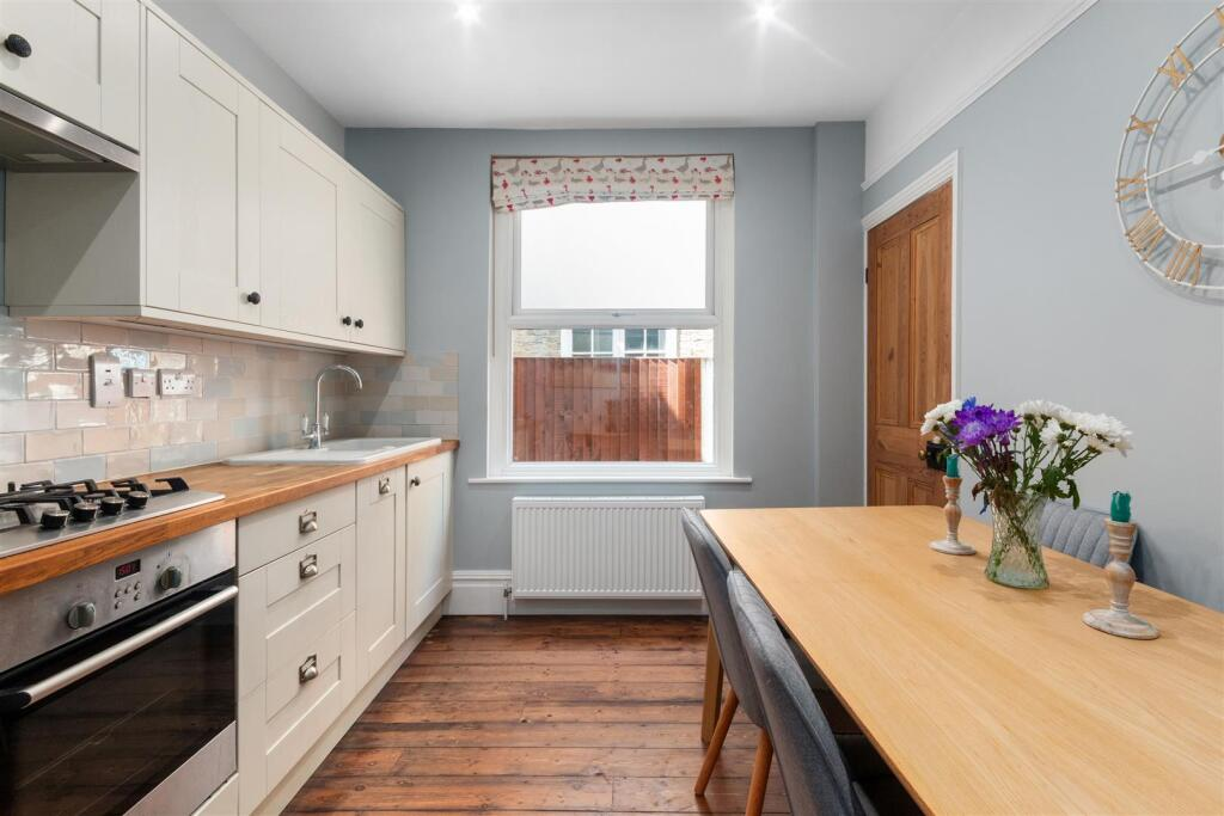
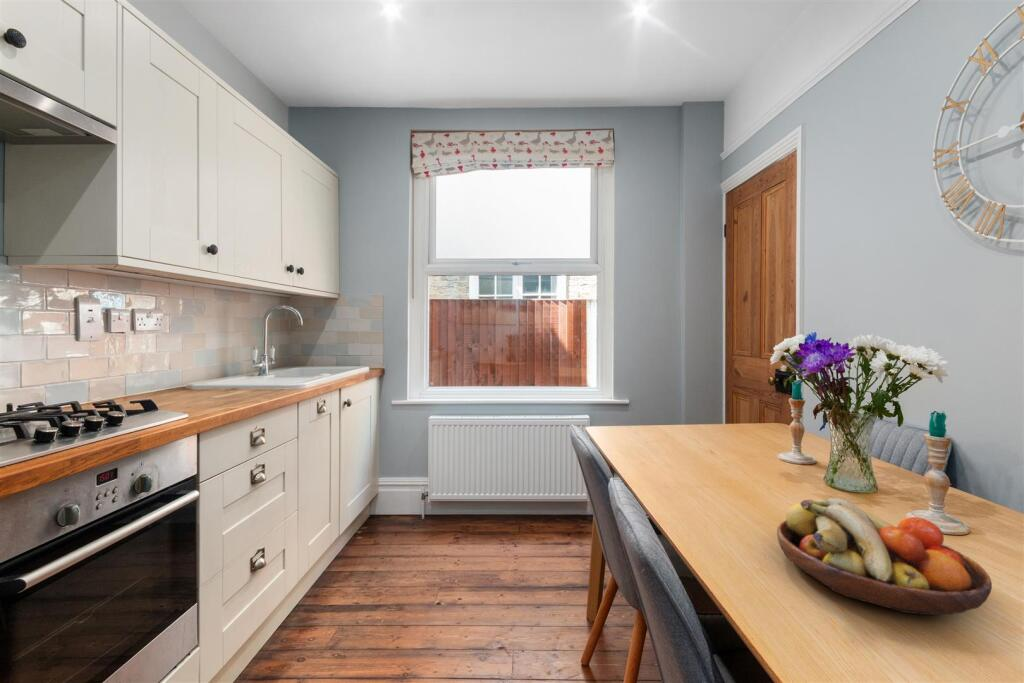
+ fruit bowl (872, 542)
